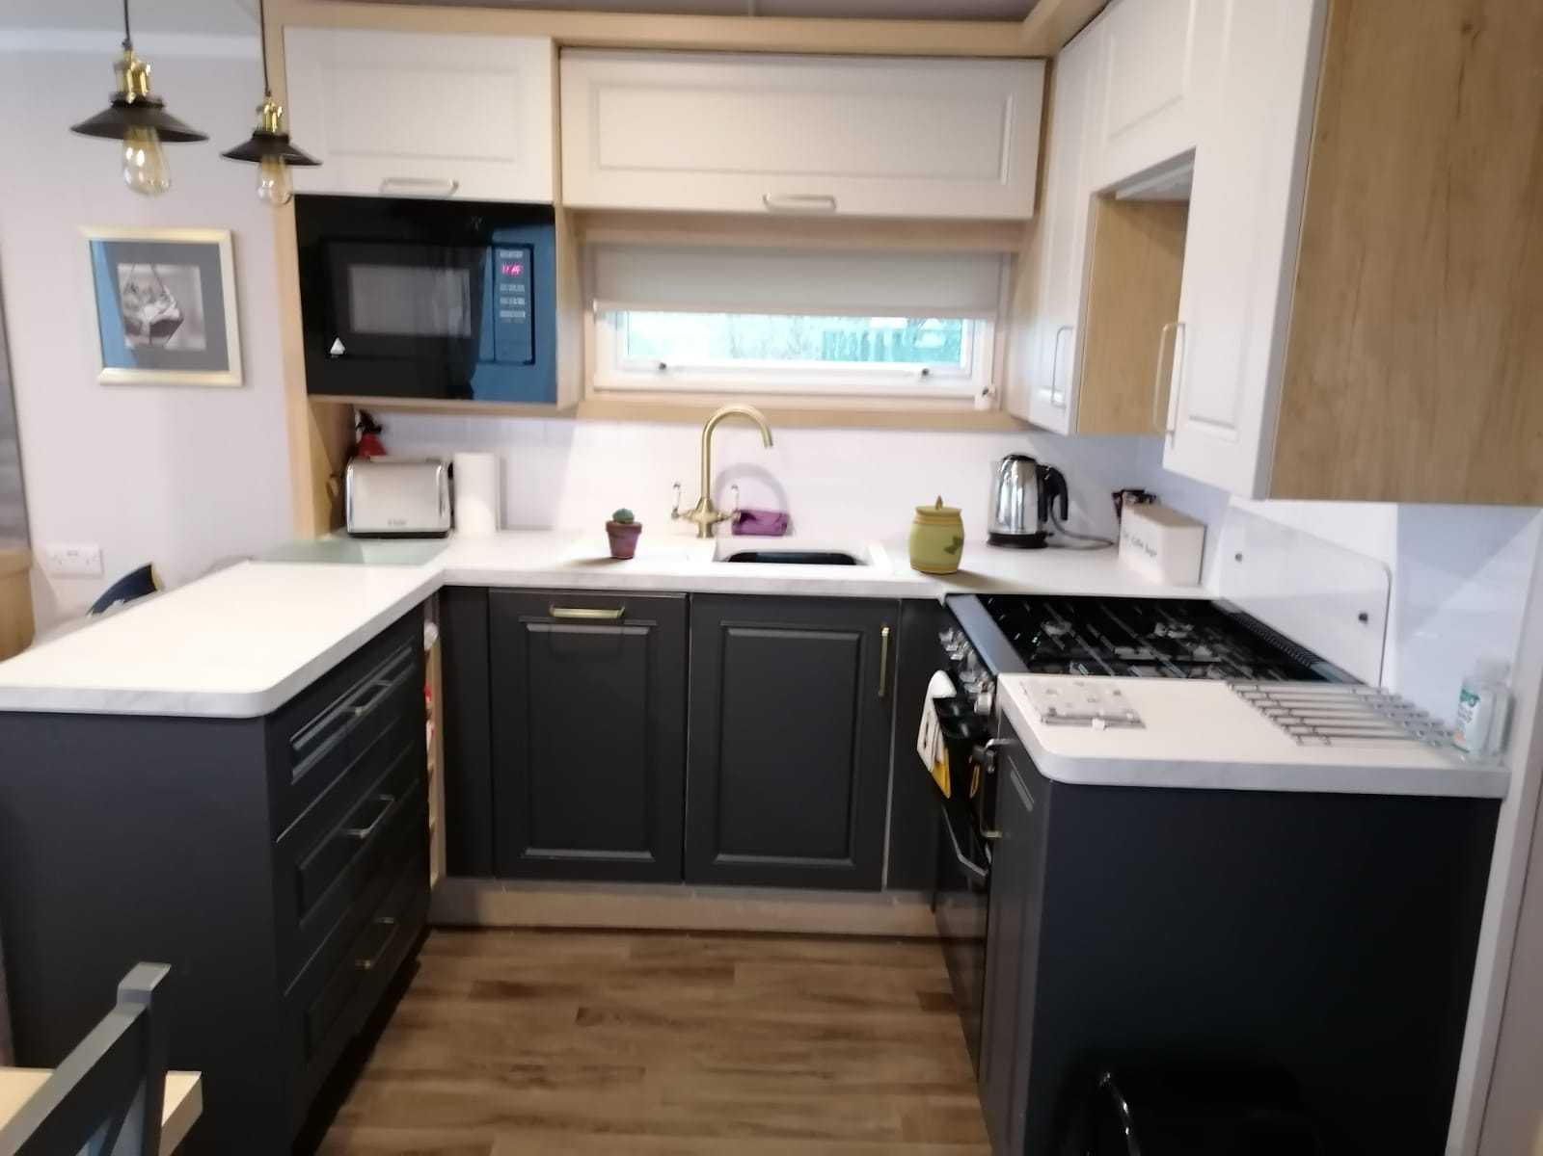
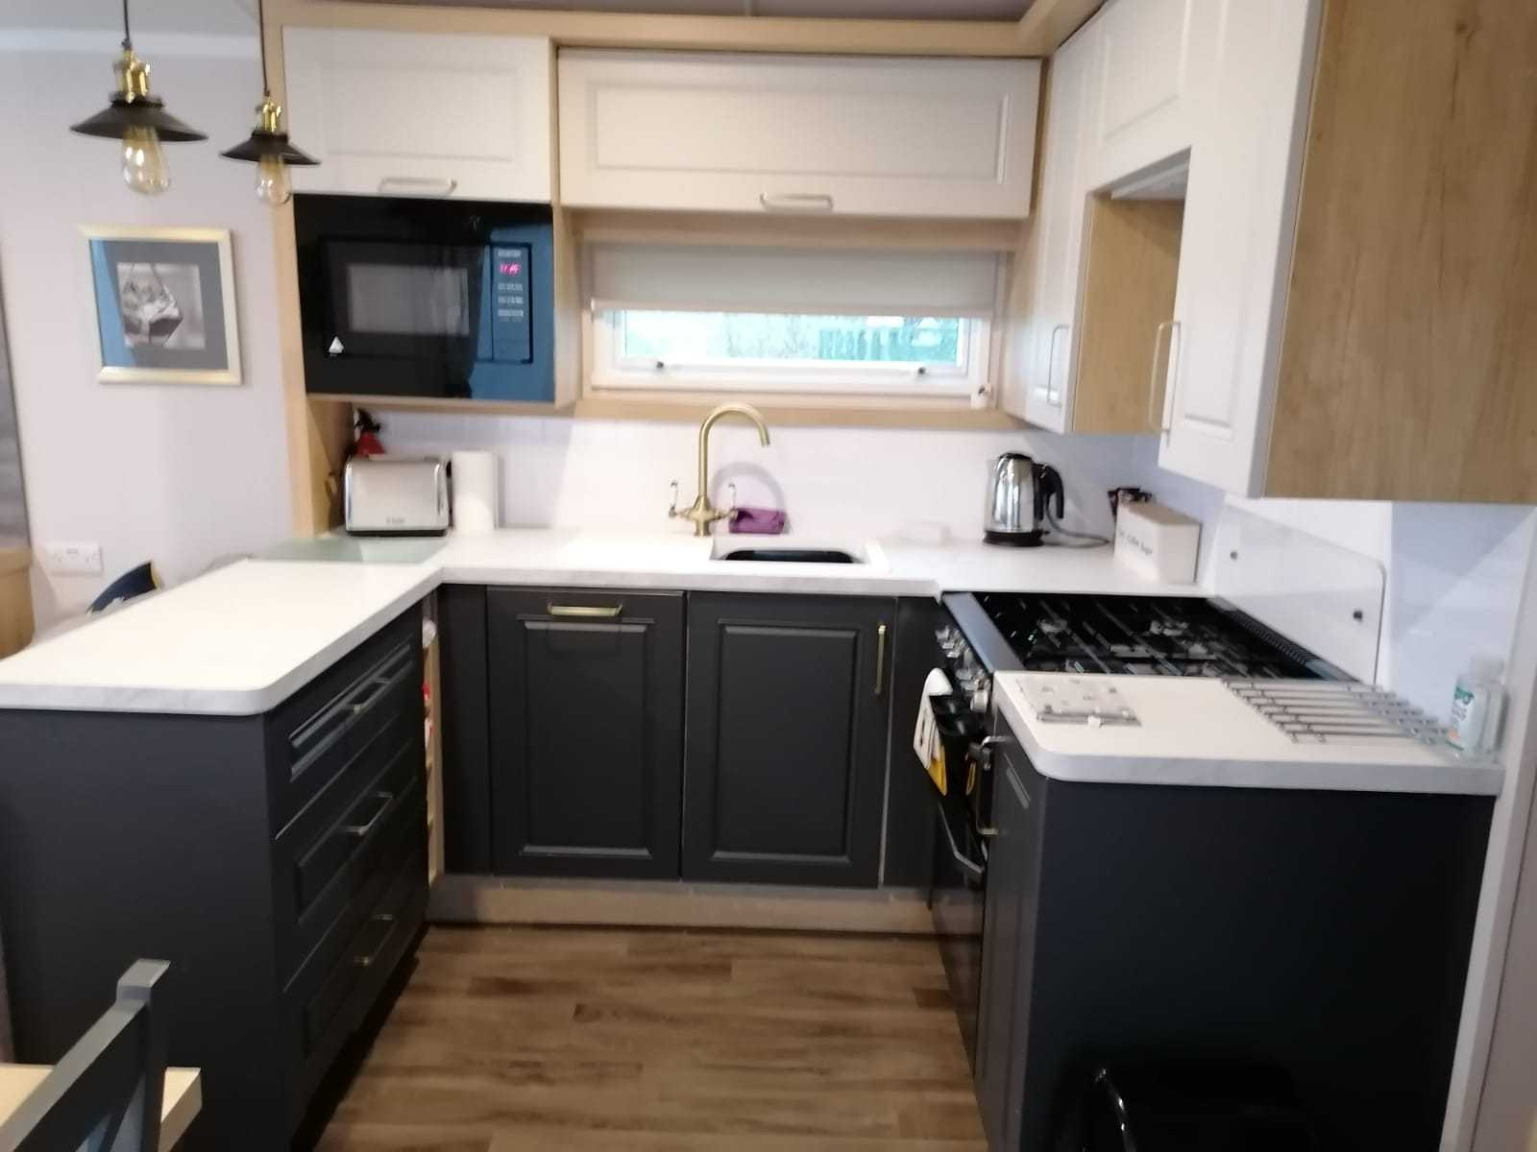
- jar (937, 532)
- potted succulent (623, 532)
